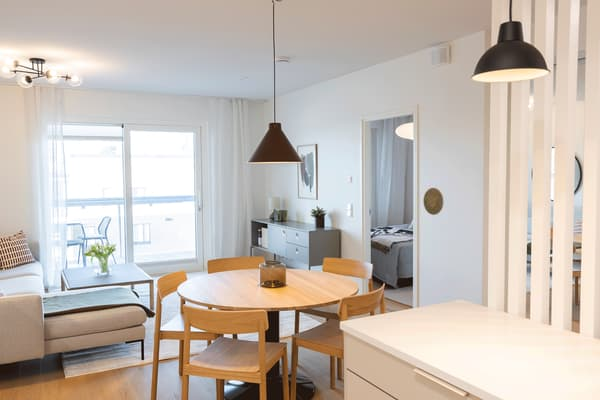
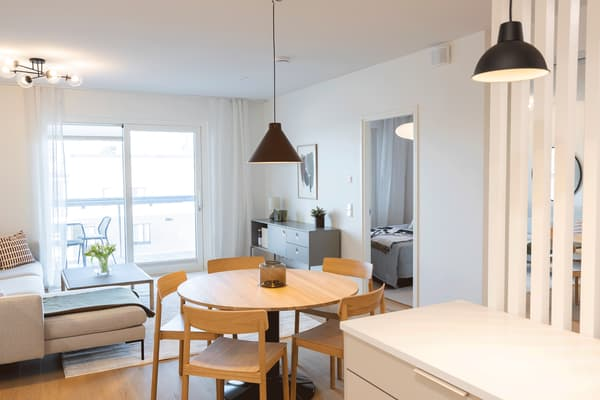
- decorative plate (432, 201)
